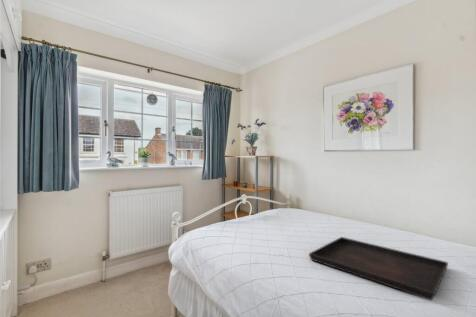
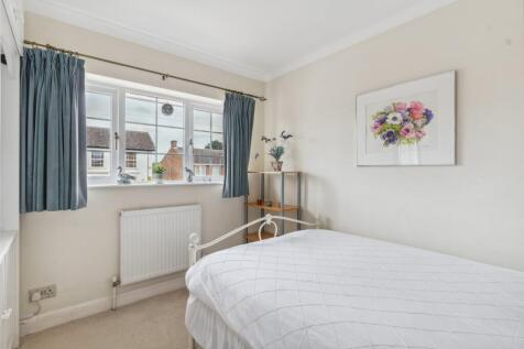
- serving tray (375, 261)
